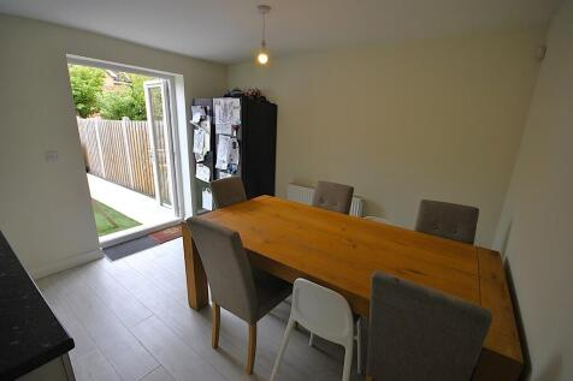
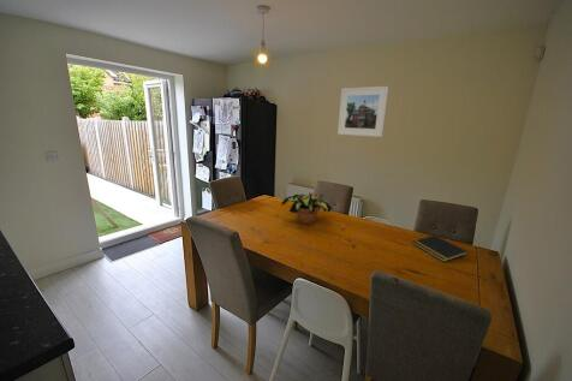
+ notepad (439, 246)
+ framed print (361, 112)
+ flower pot (306, 207)
